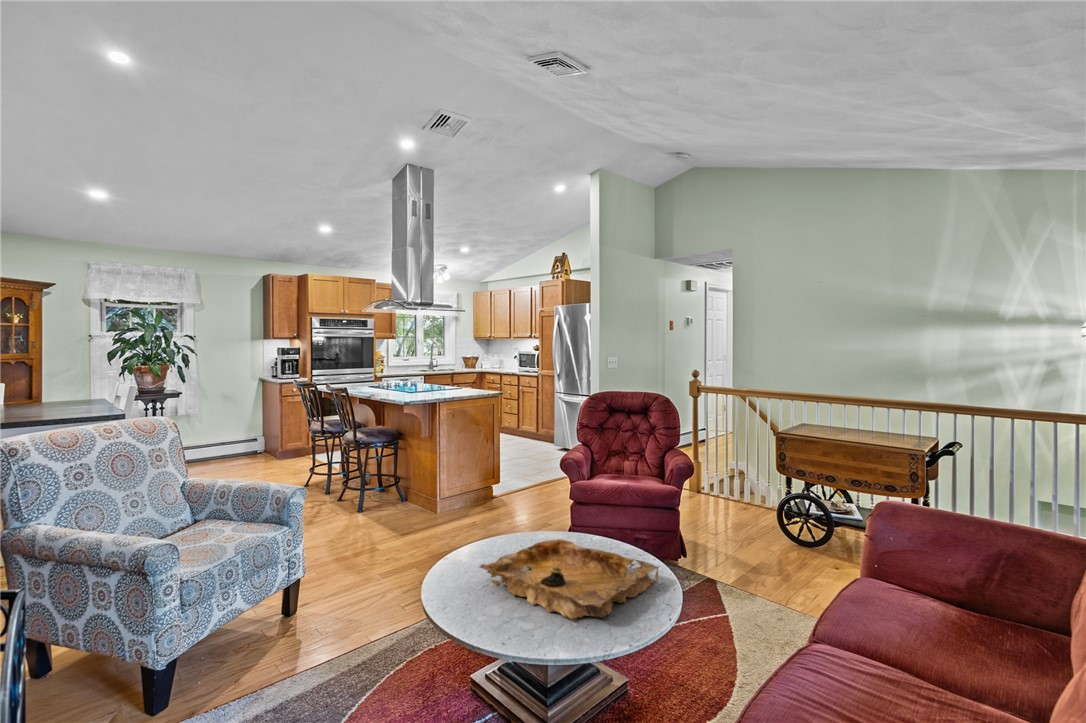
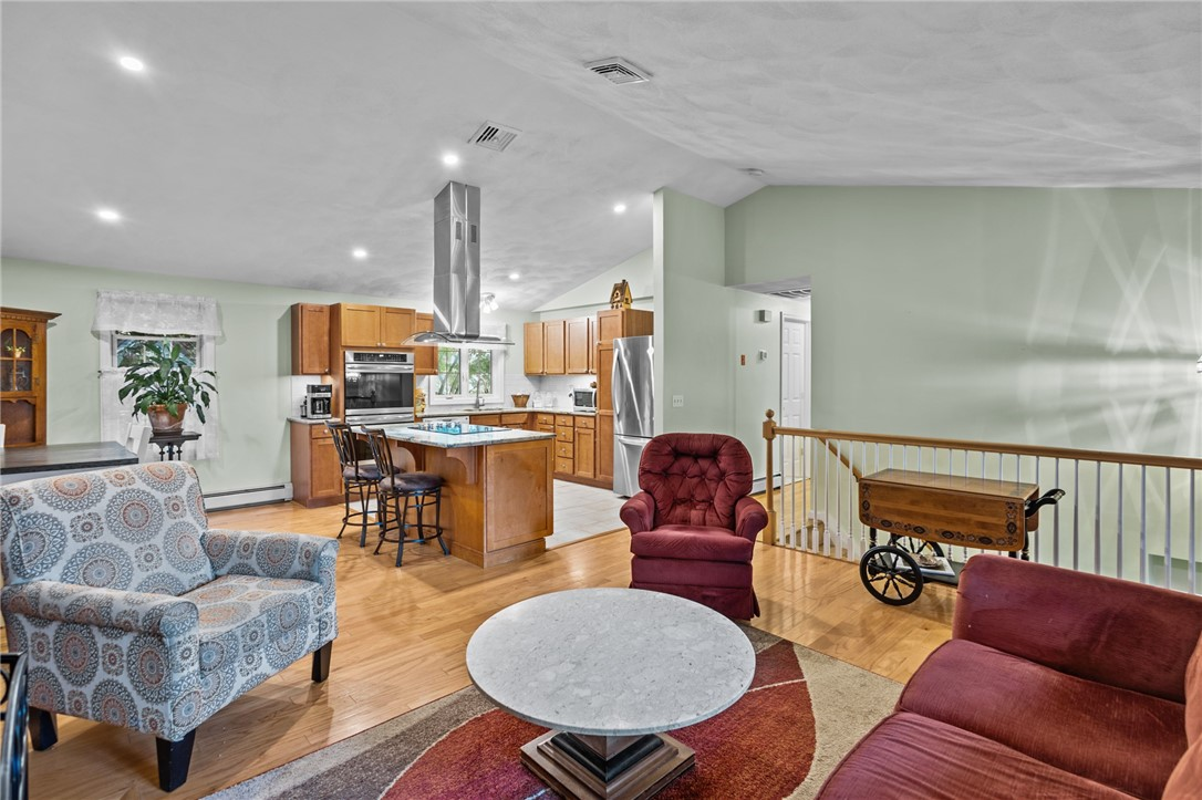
- decorative tray (570, 573)
